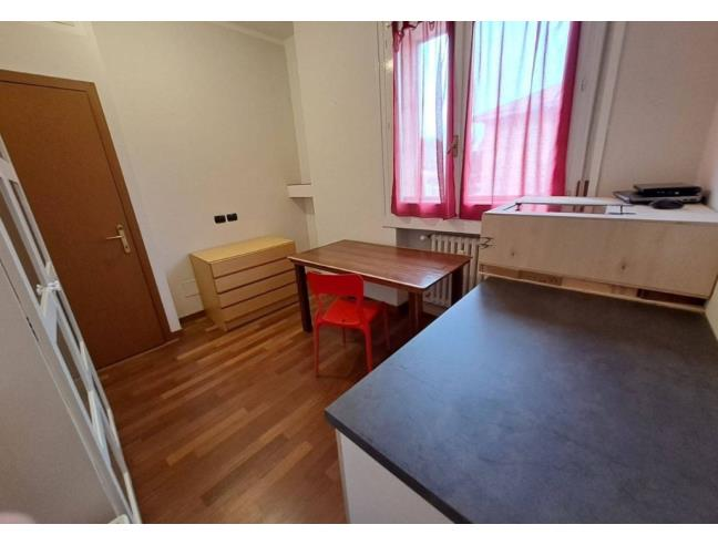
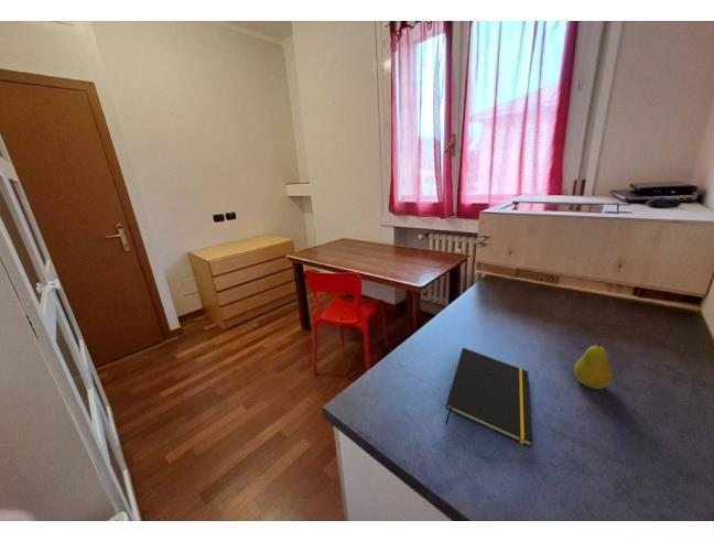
+ notepad (490, 388)
+ fruit (595, 362)
